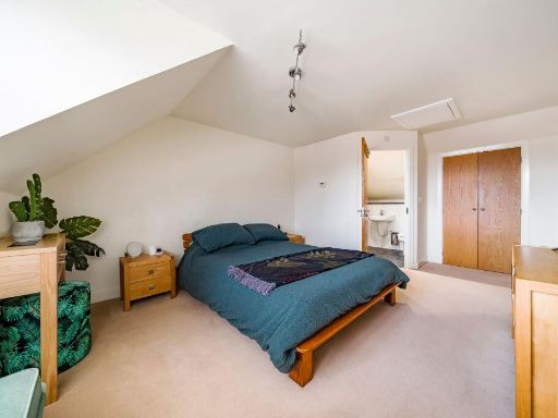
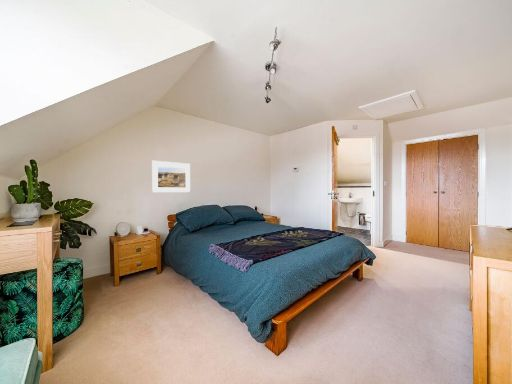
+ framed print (172, 177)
